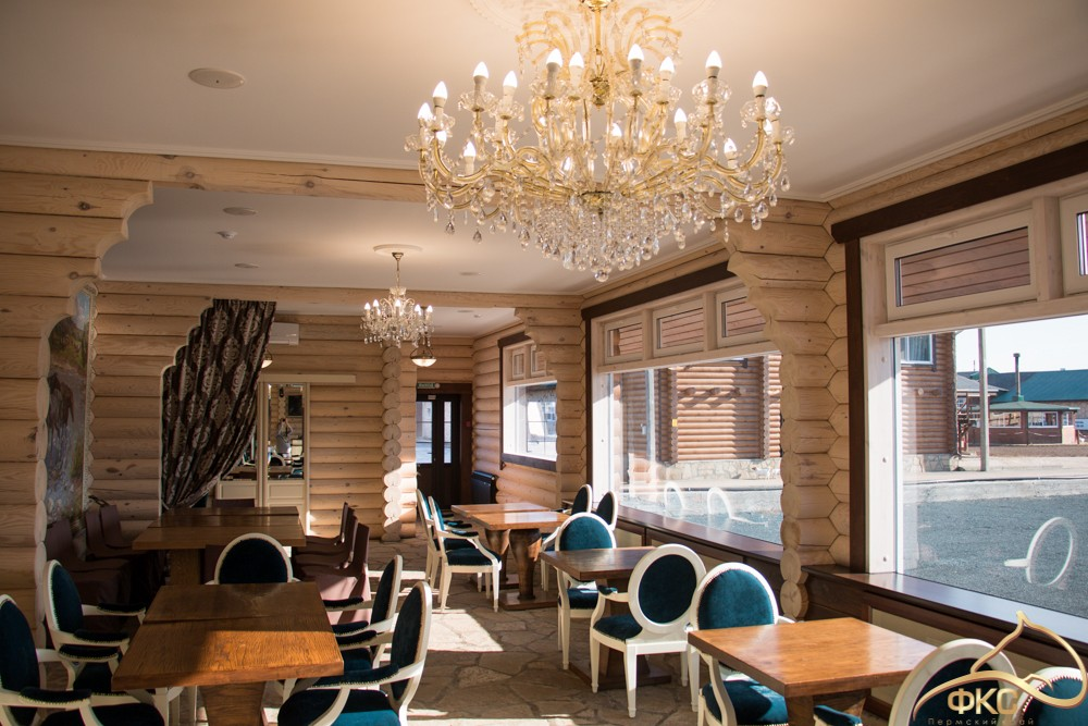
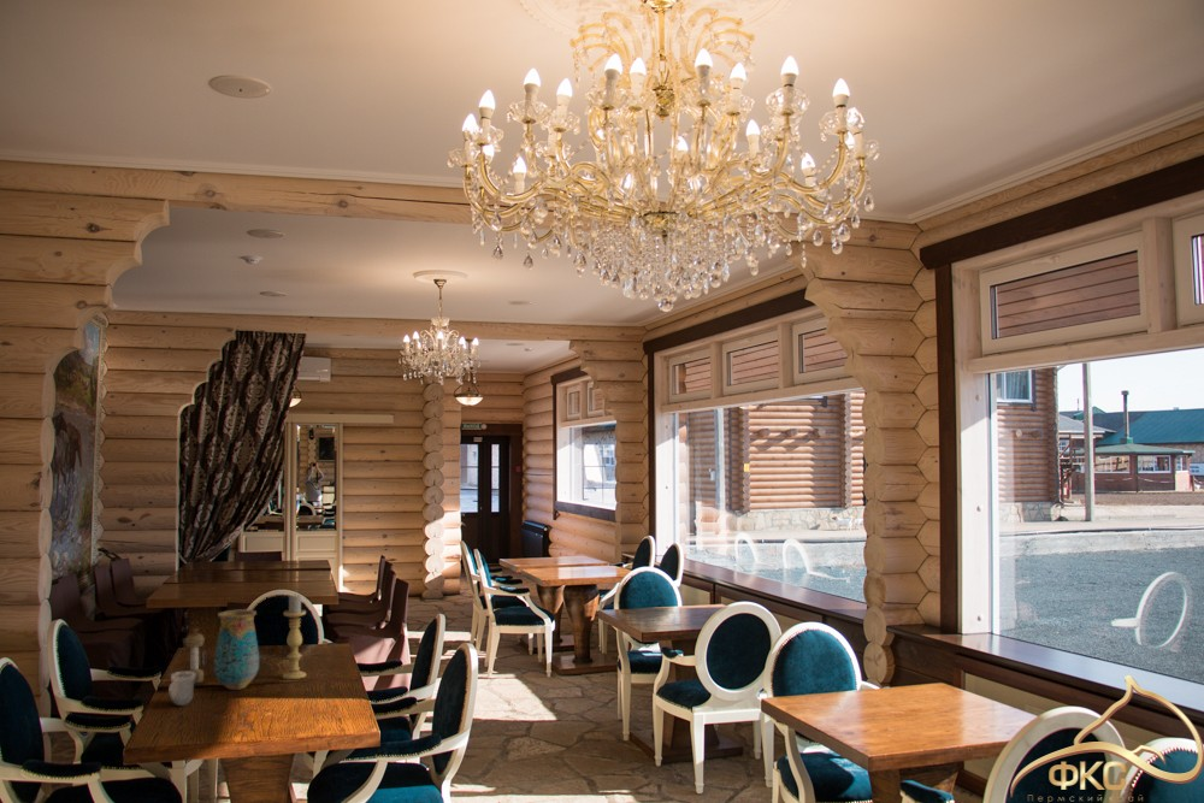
+ vase (236, 649)
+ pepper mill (195, 655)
+ candle holder (294, 634)
+ pipe fitting (182, 687)
